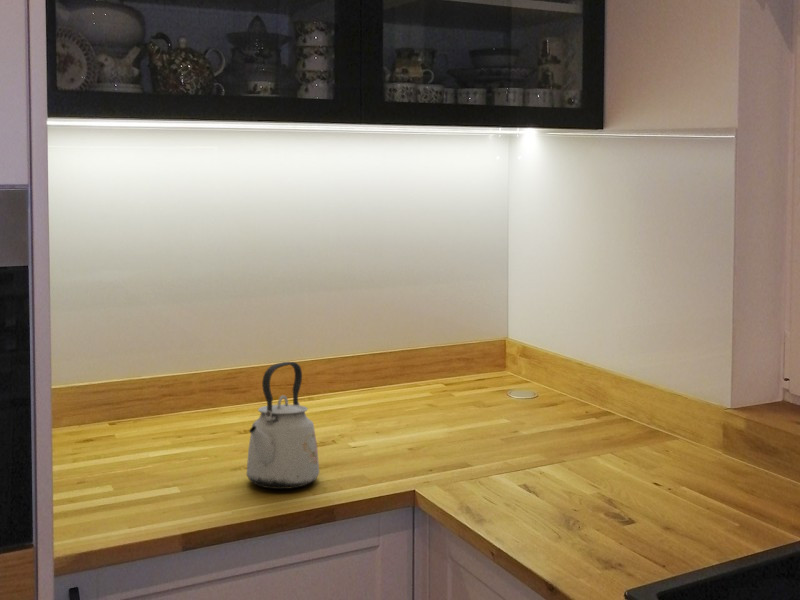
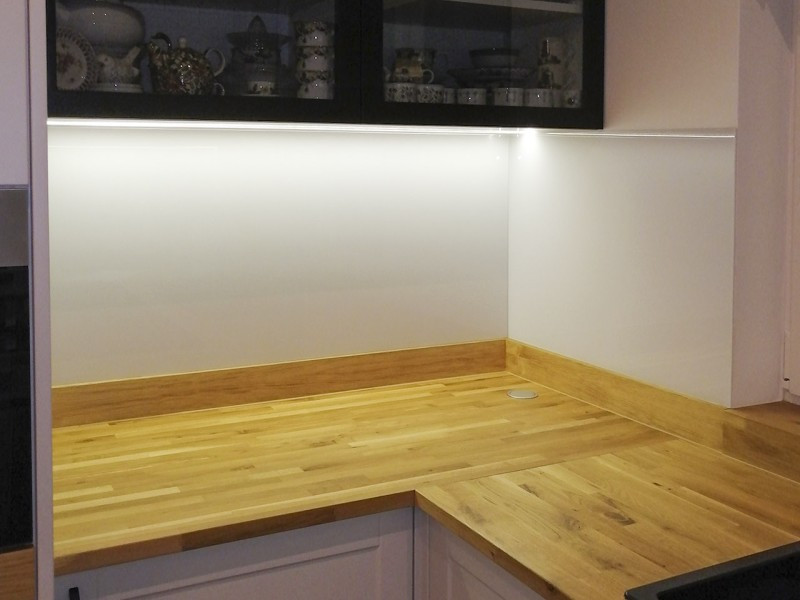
- kettle (276, 426)
